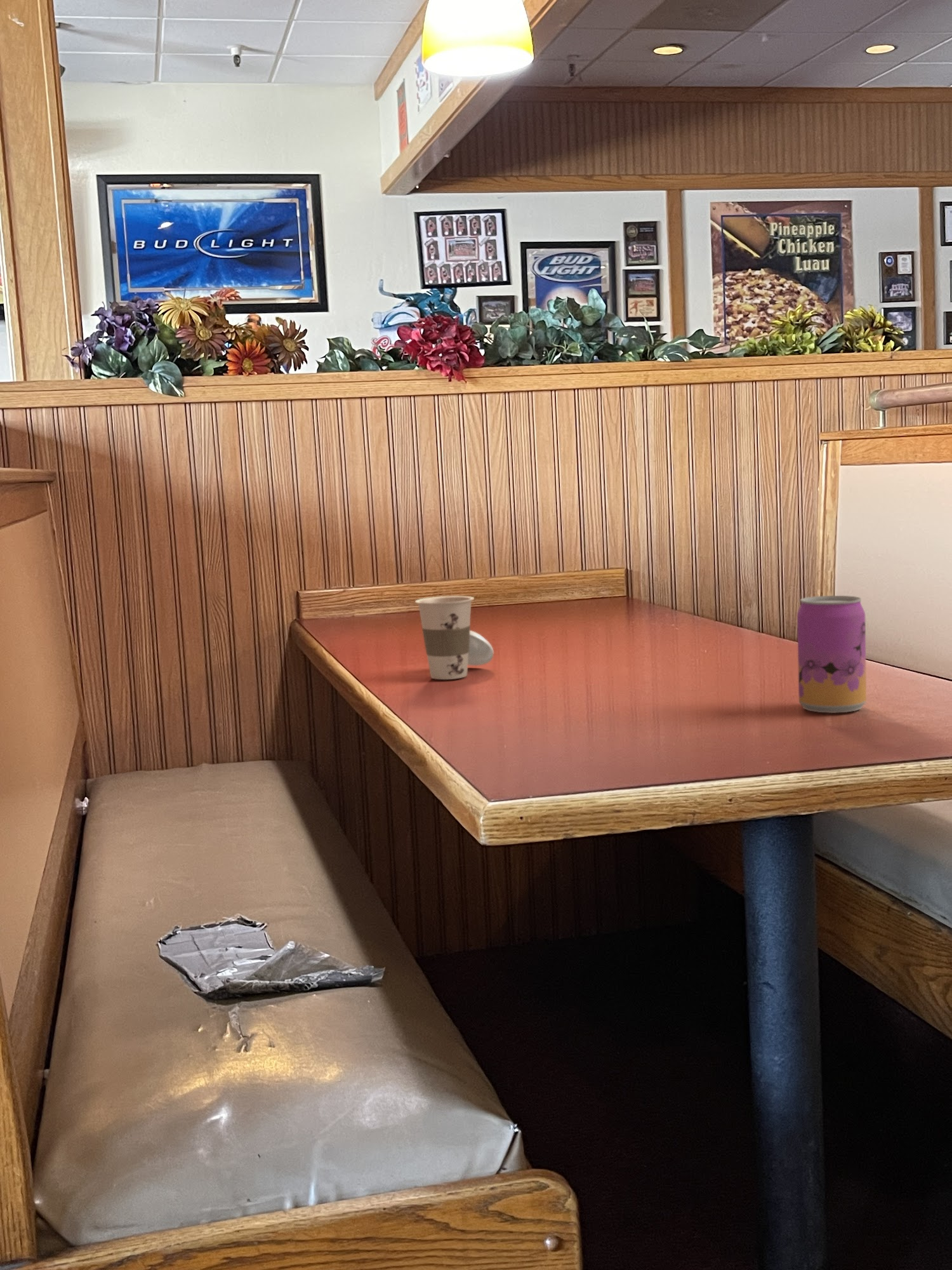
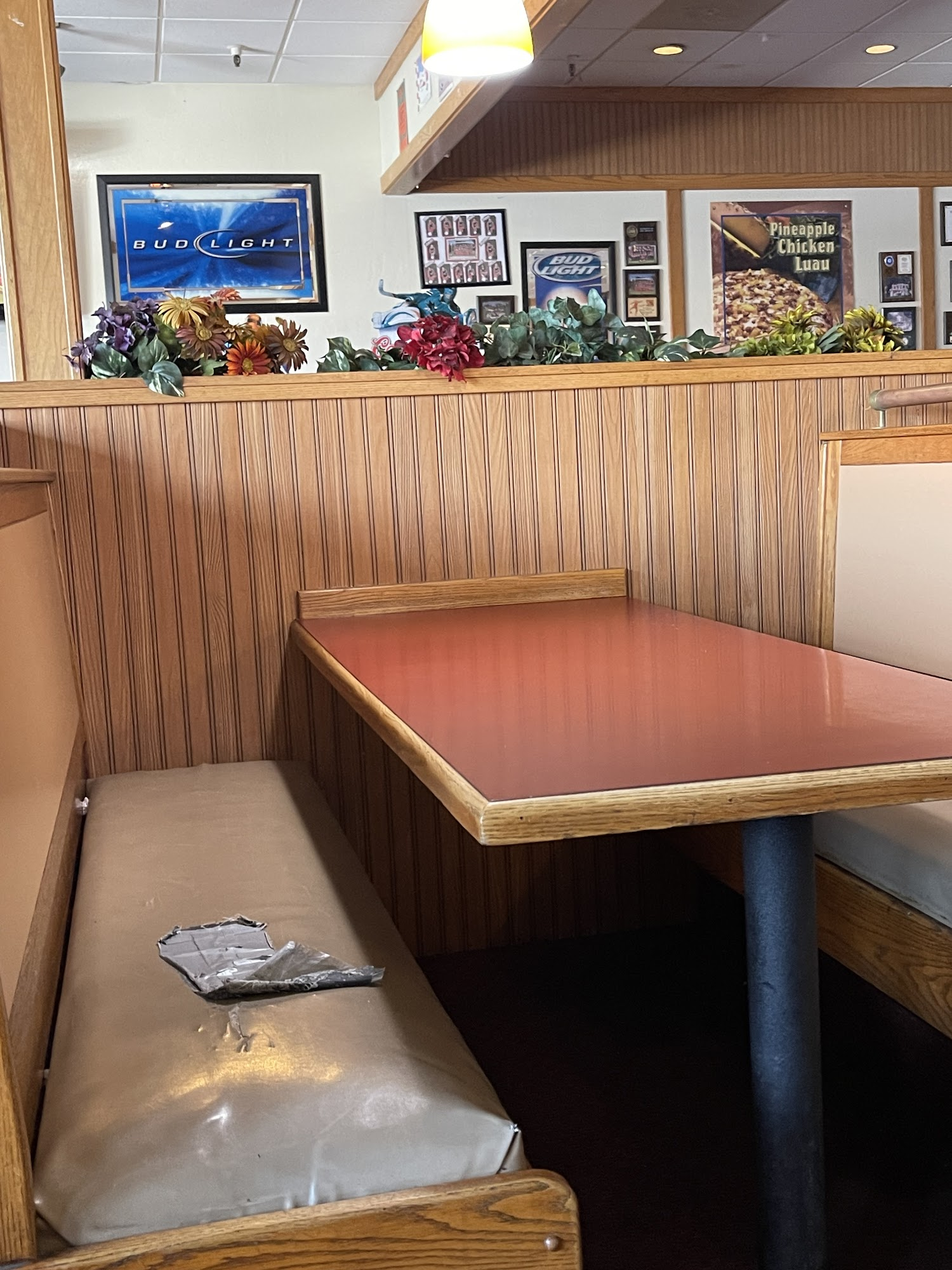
- beer can (831, 653)
- cup (454, 635)
